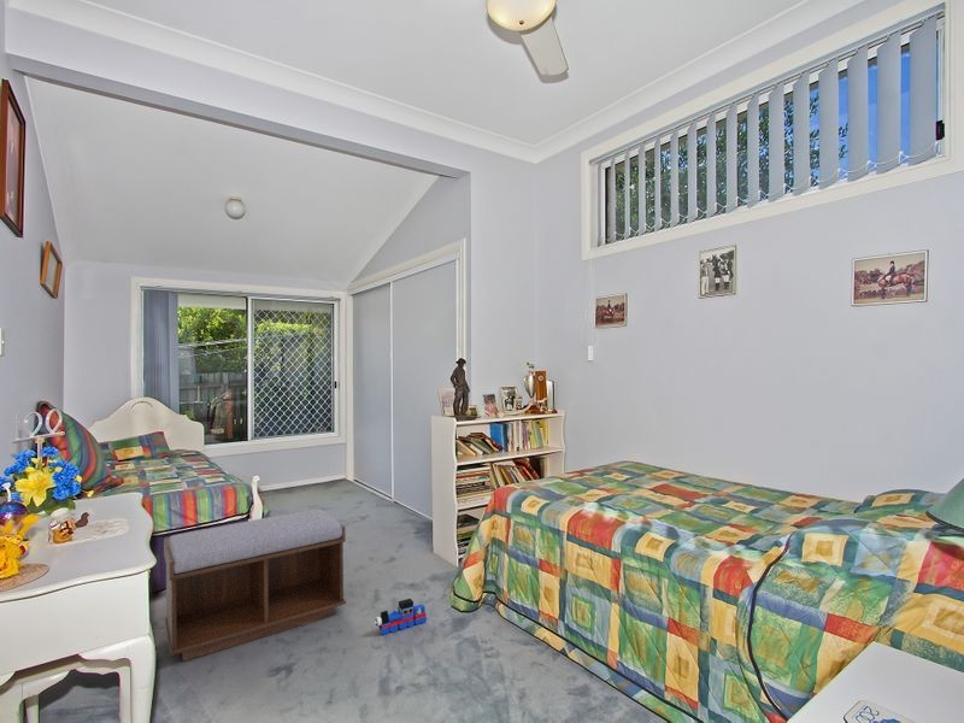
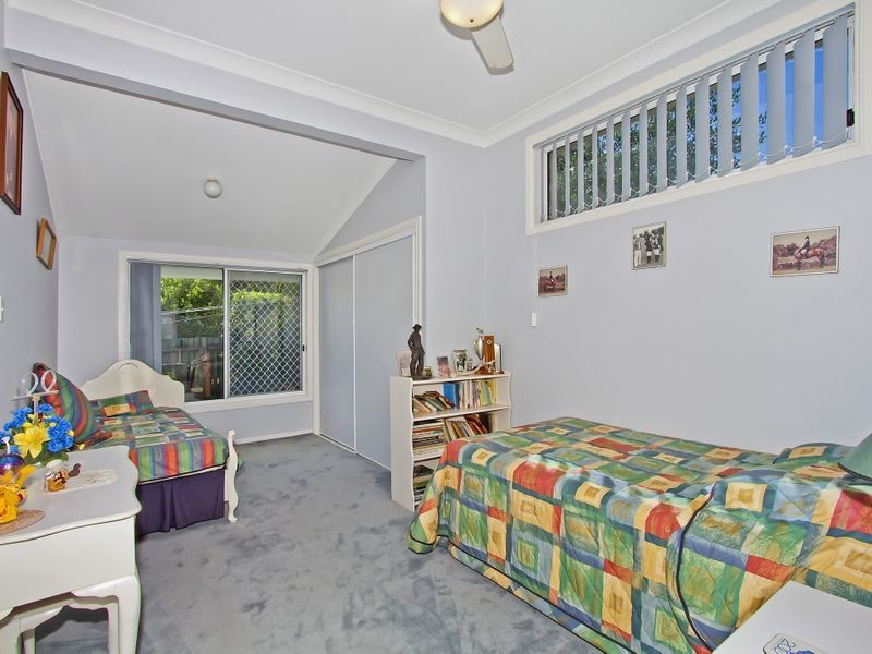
- bench (257, 575)
- toy train (400, 615)
